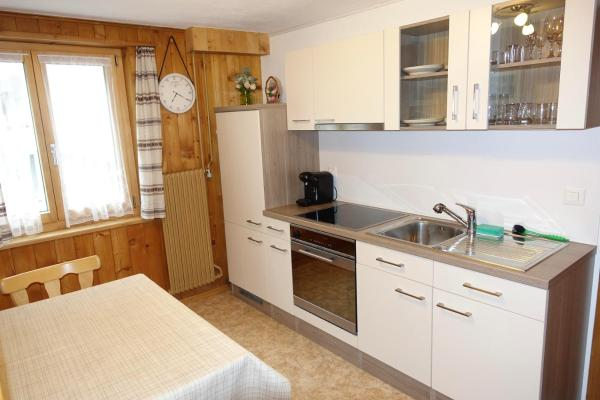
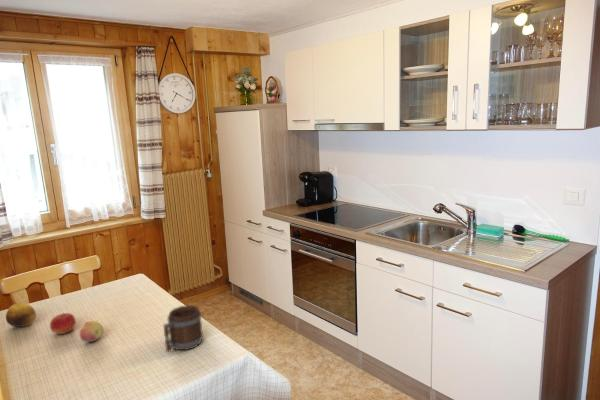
+ fruit (20, 314)
+ fruit (63, 322)
+ mug (181, 329)
+ fruit (91, 331)
